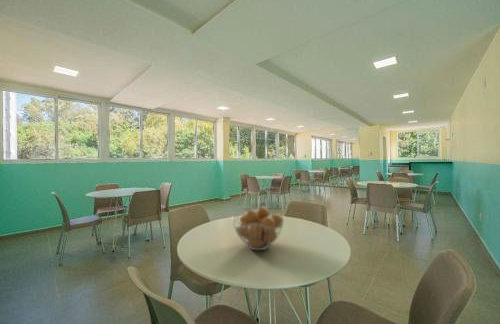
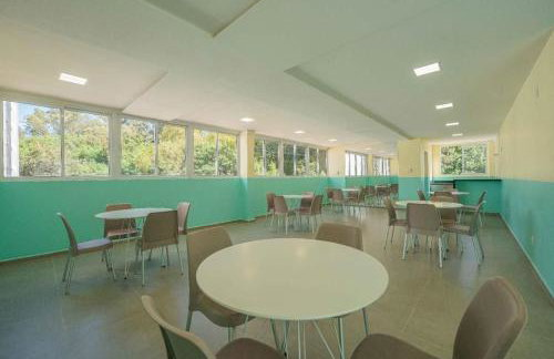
- fruit basket (258, 227)
